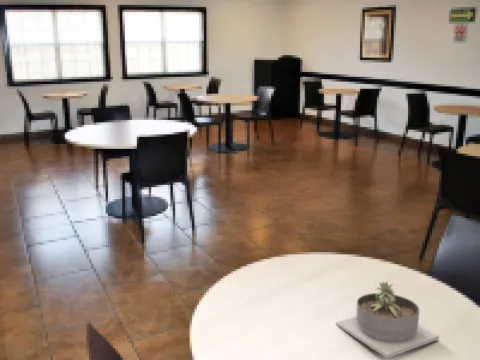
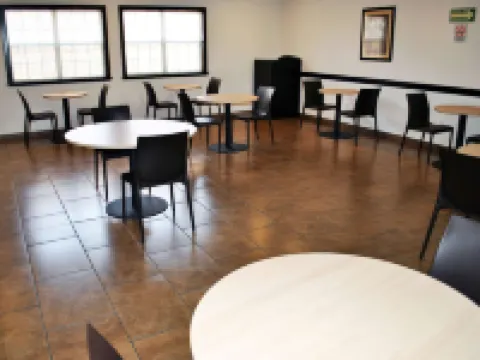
- succulent planter (387, 308)
